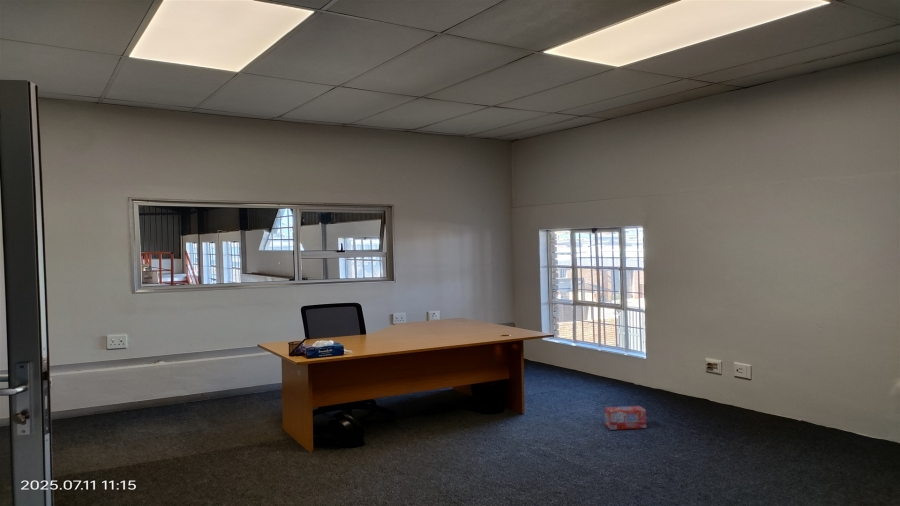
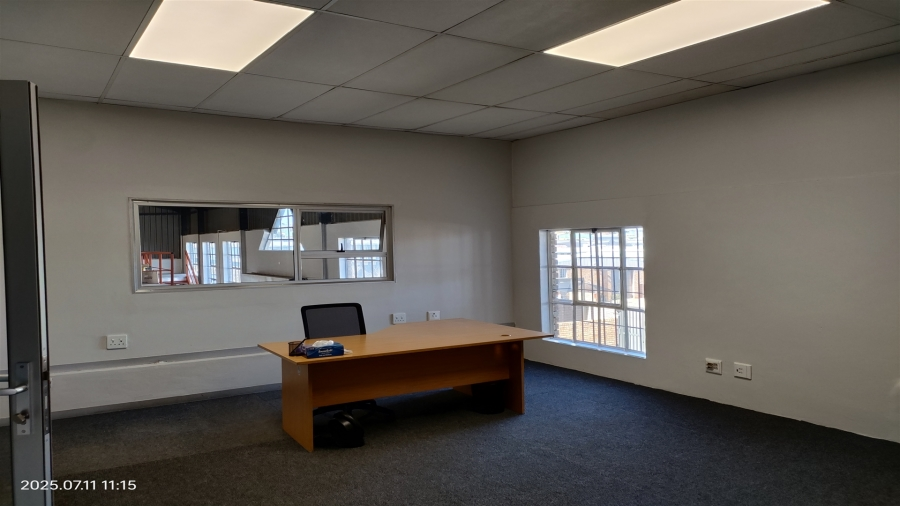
- box (625, 417)
